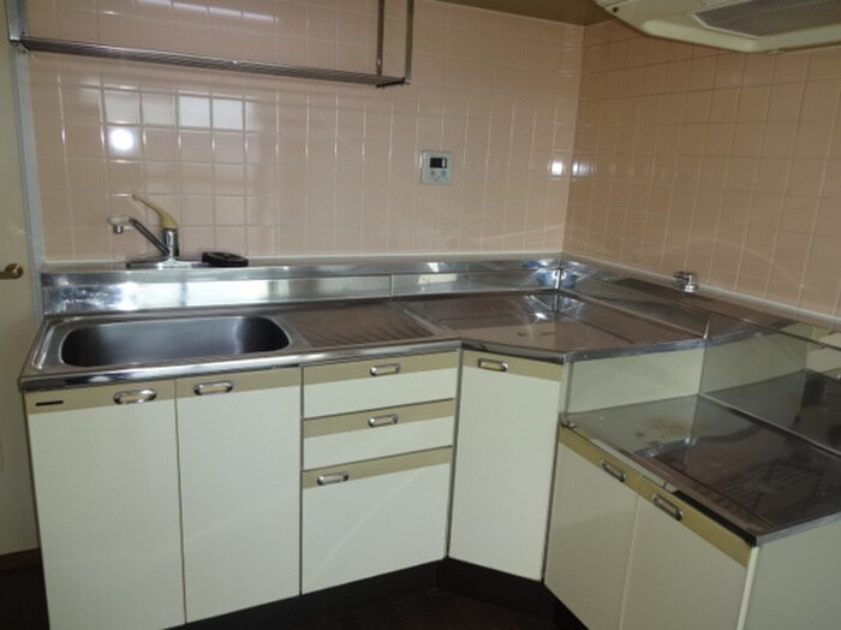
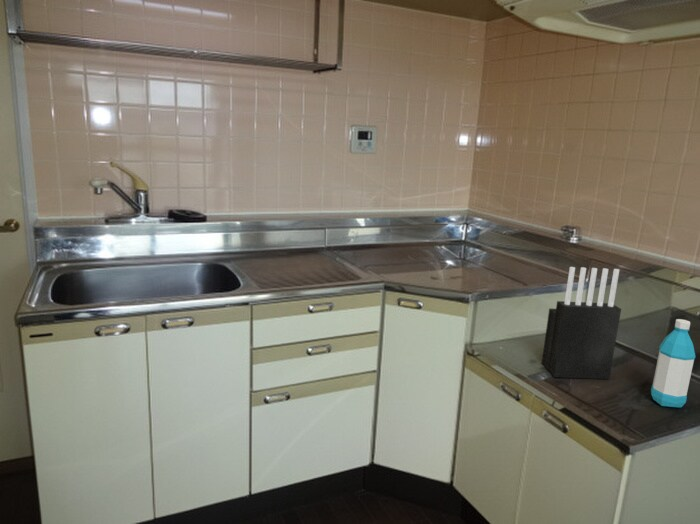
+ water bottle (674, 362)
+ knife block (580, 318)
